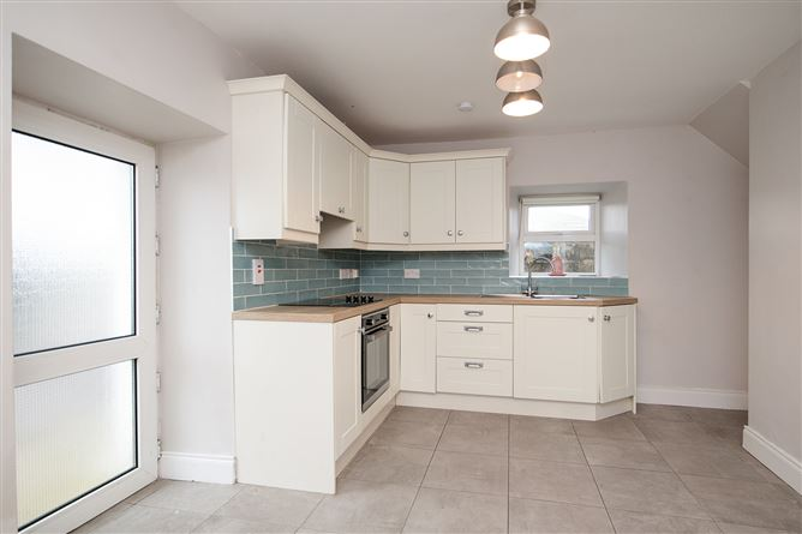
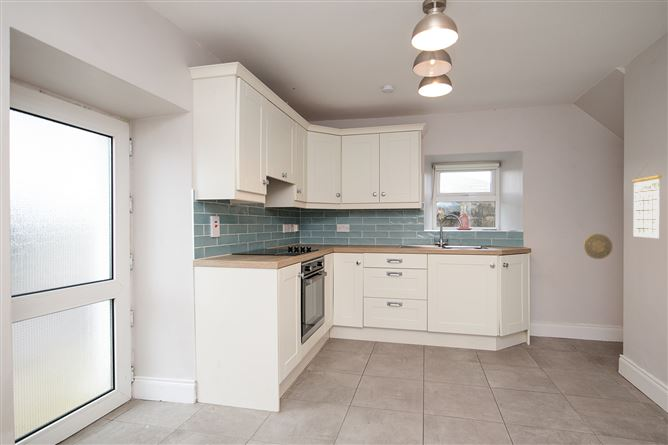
+ calendar (646, 200)
+ decorative plate (598, 246)
